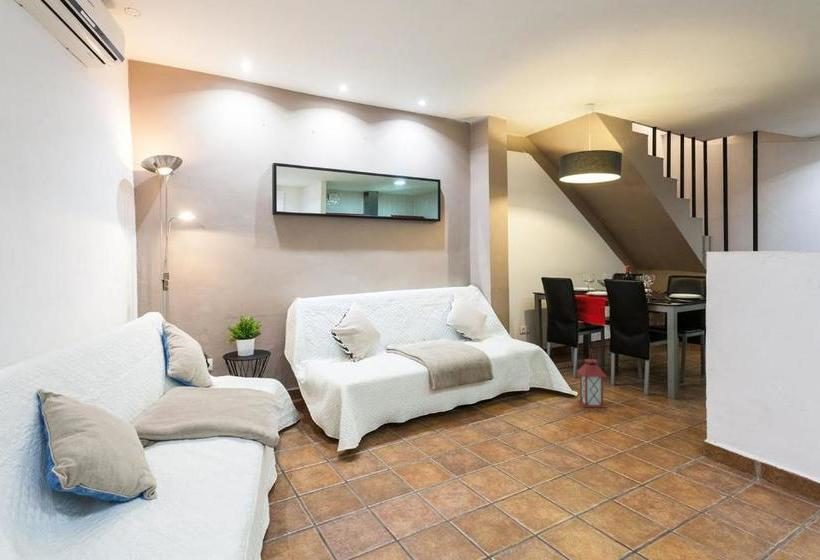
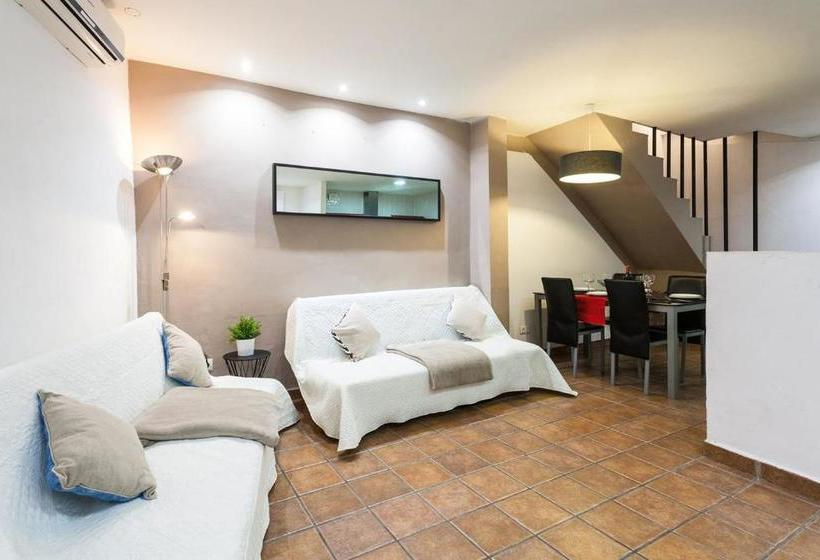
- lantern (591, 376)
